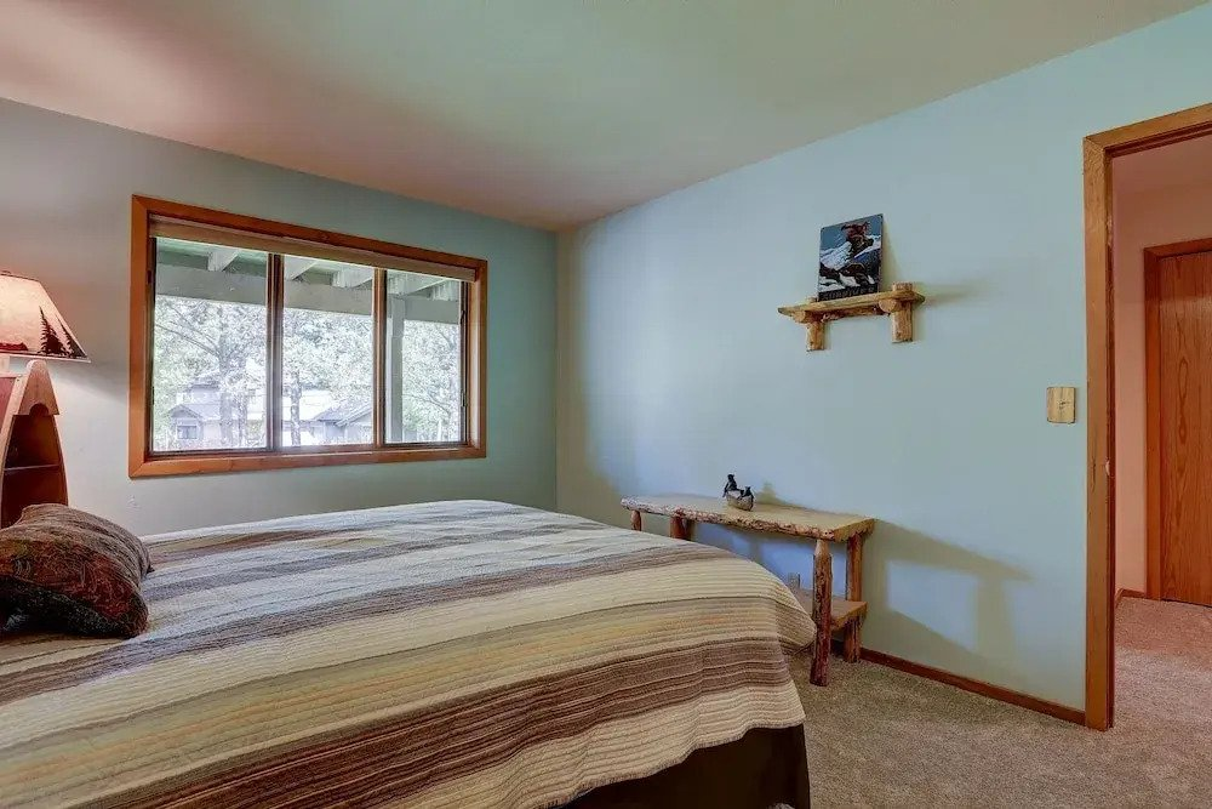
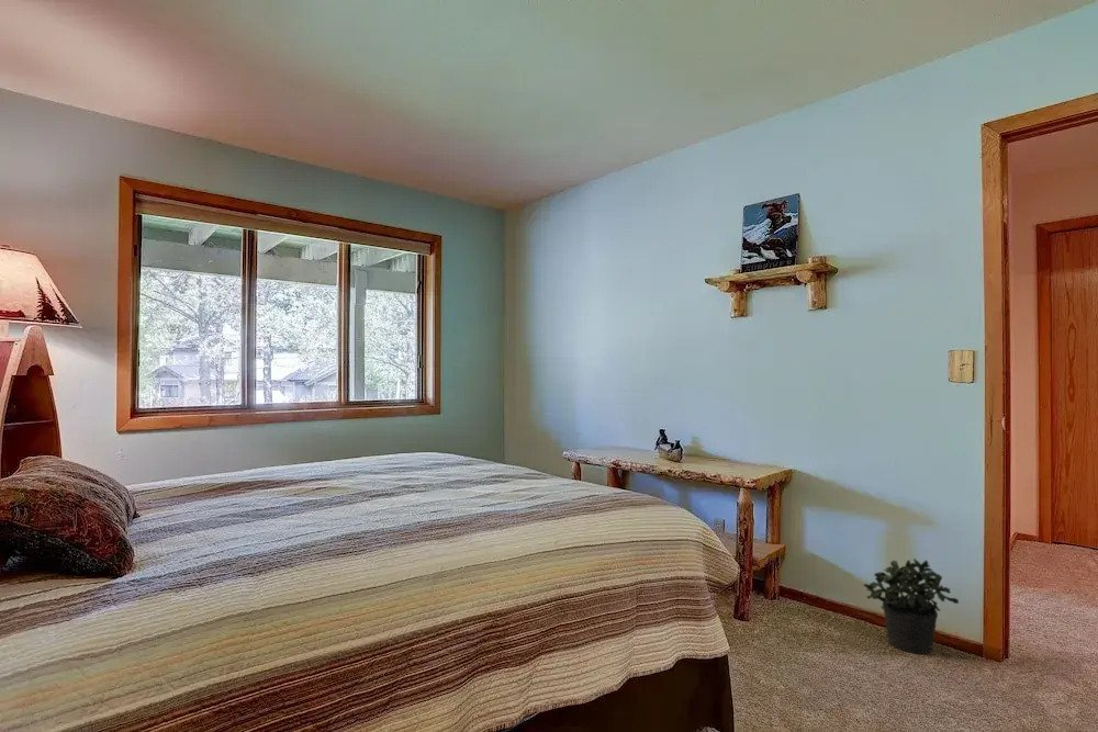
+ potted plant (914, 601)
